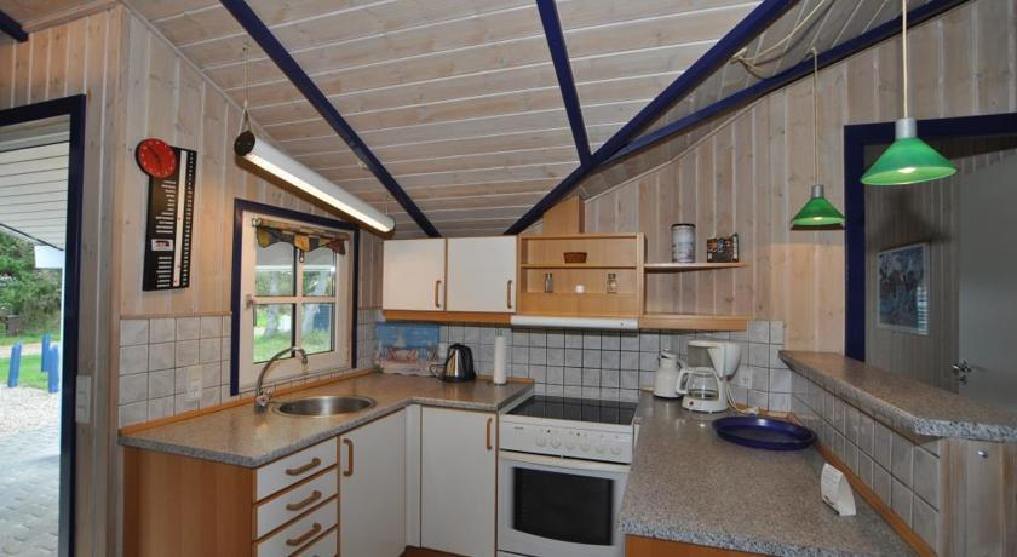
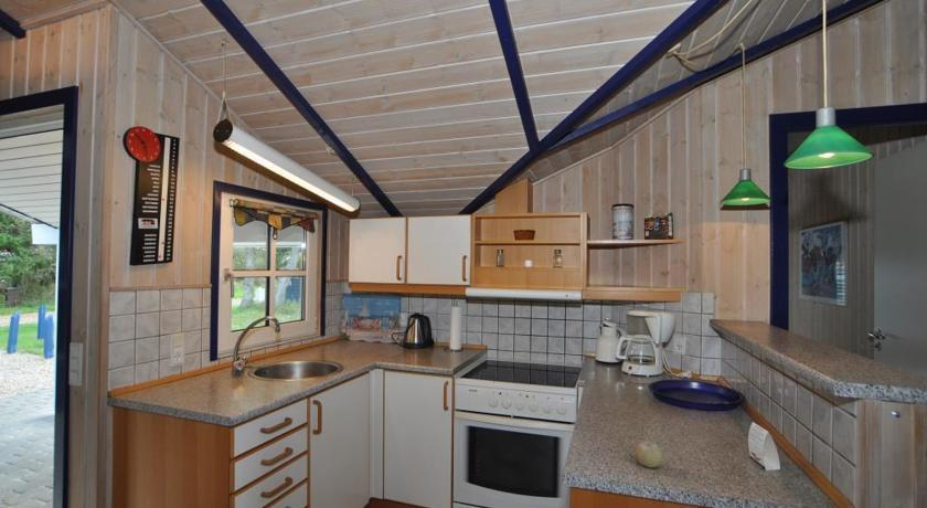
+ fruit (648, 452)
